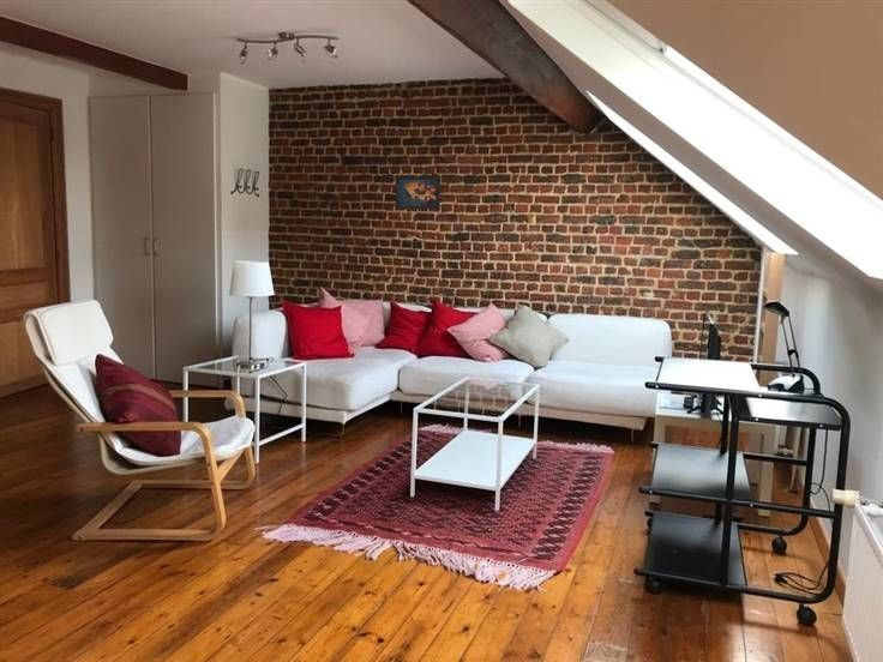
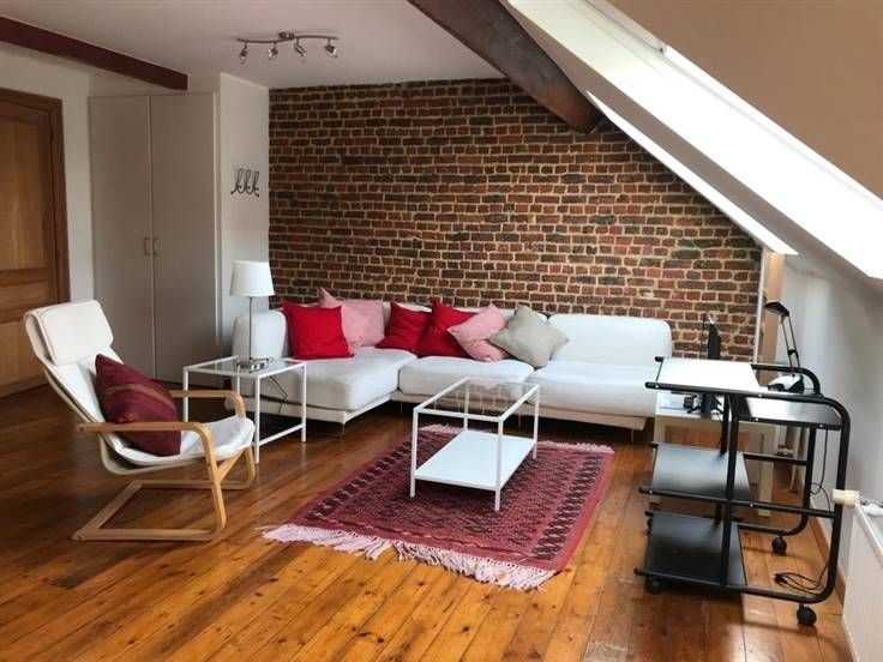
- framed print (418, 193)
